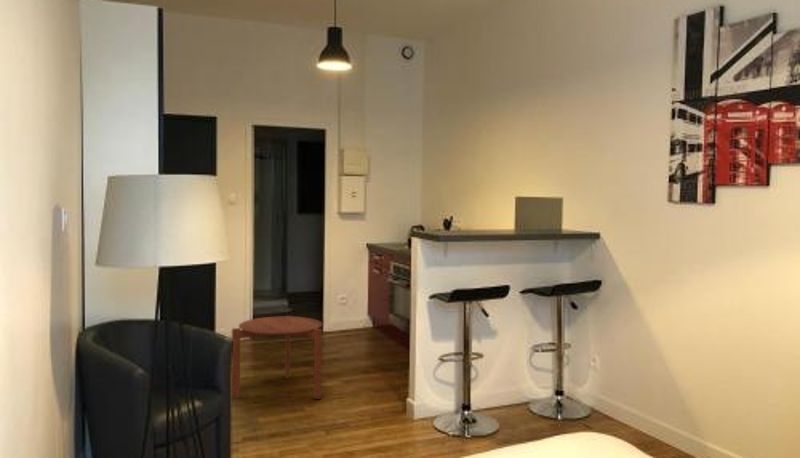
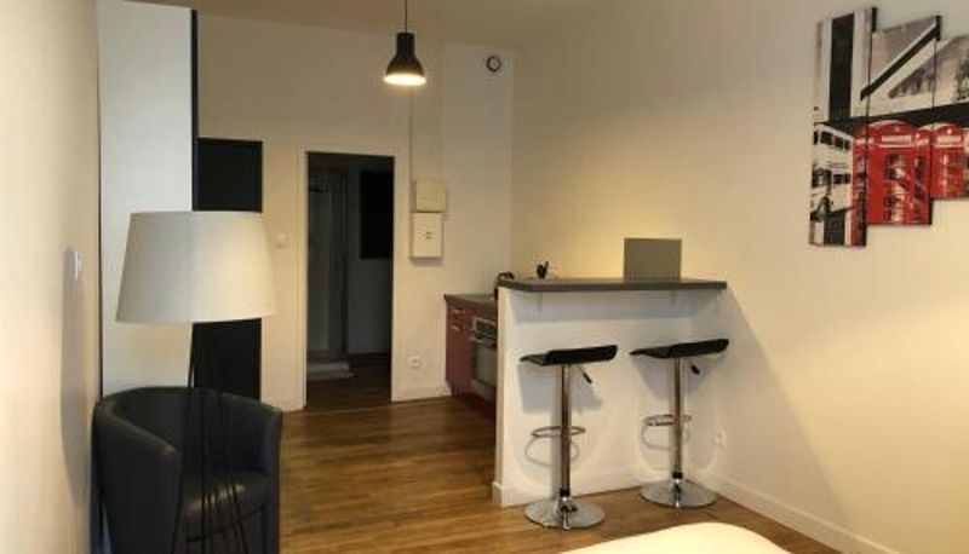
- side table (286, 357)
